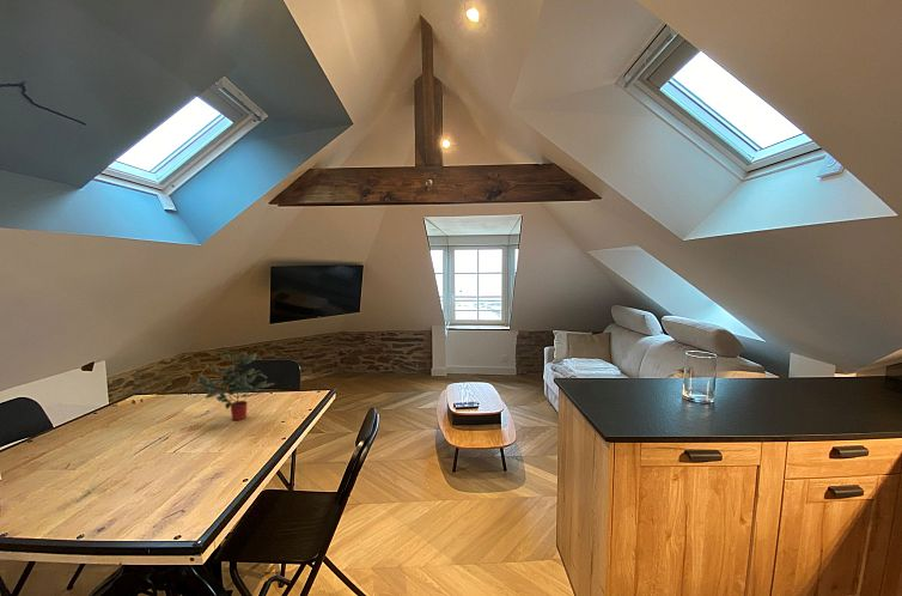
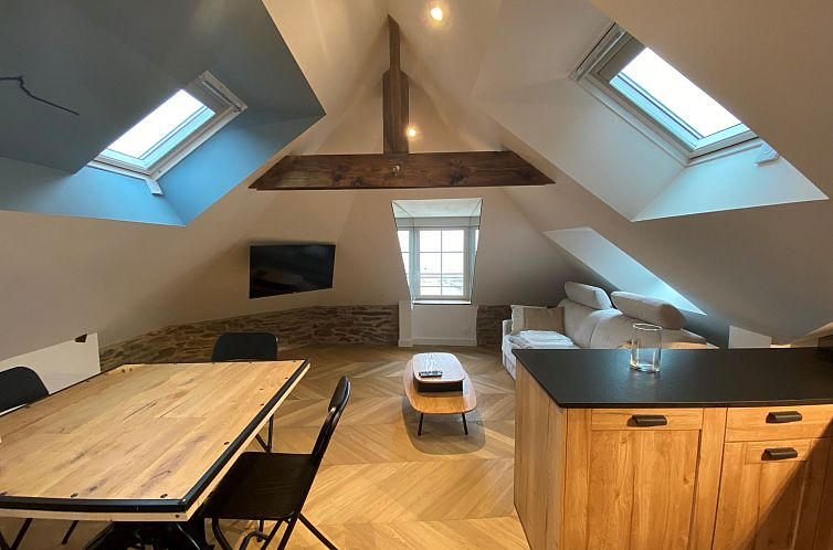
- potted plant (230, 388)
